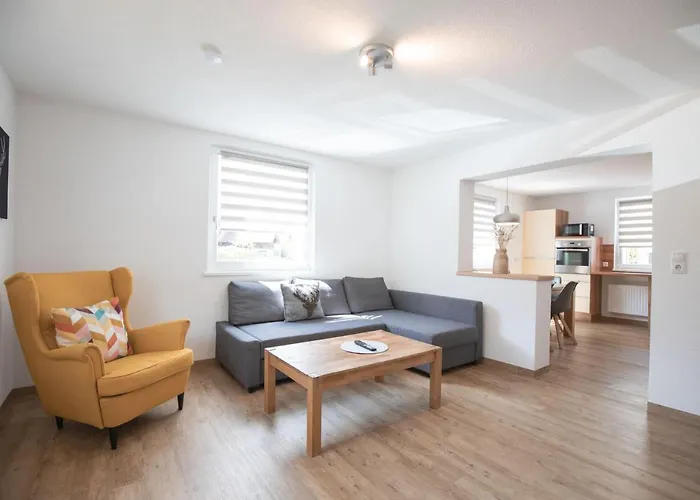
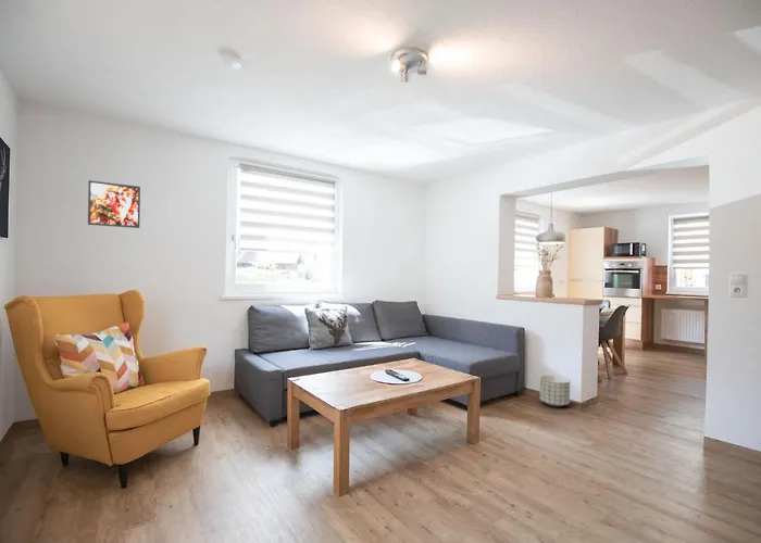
+ planter (554, 391)
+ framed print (114, 204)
